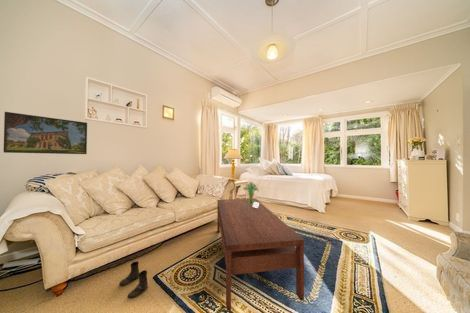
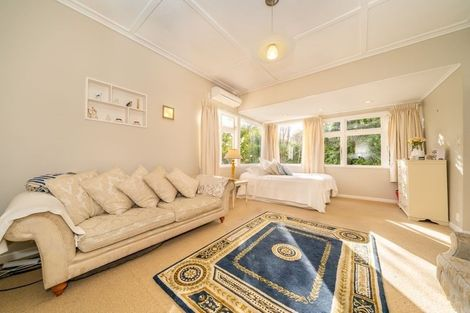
- boots (133, 278)
- coffee table (246, 233)
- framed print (50, 135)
- bouquet (253, 194)
